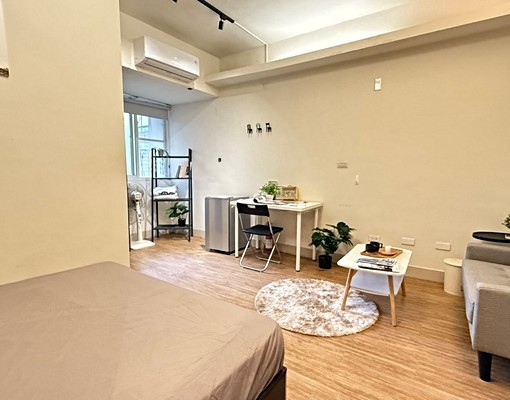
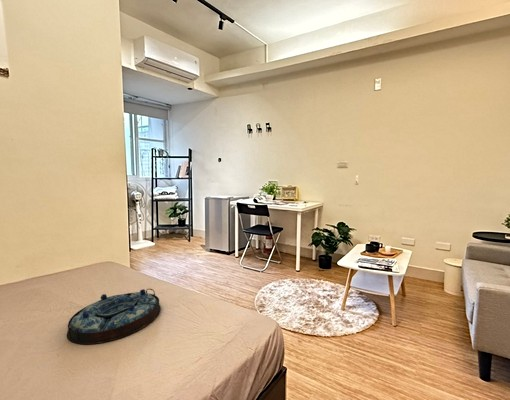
+ serving tray (117, 309)
